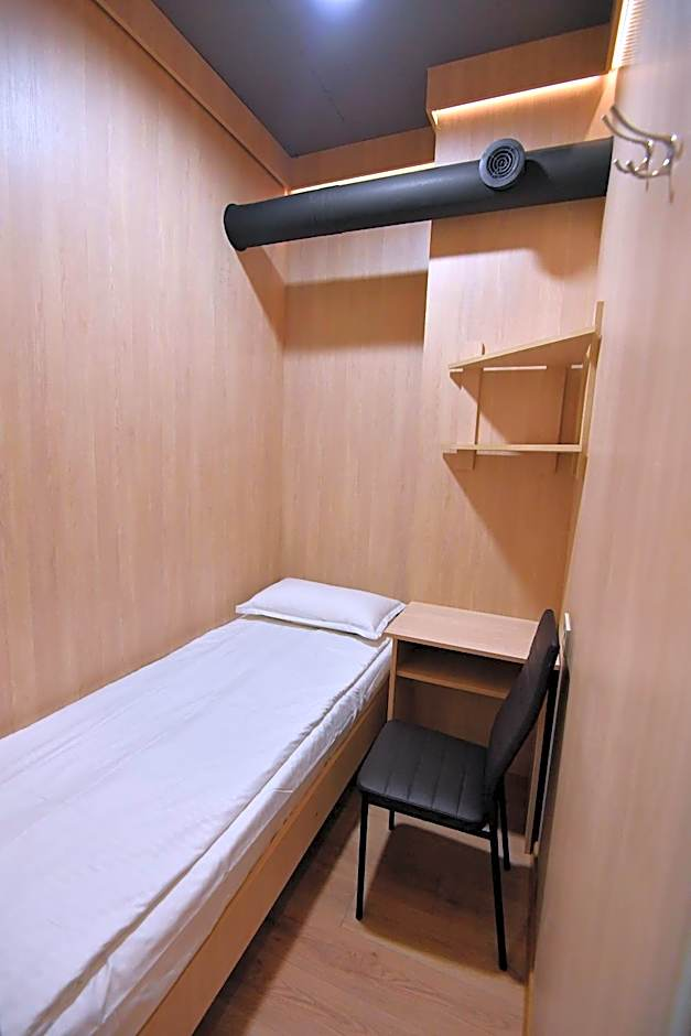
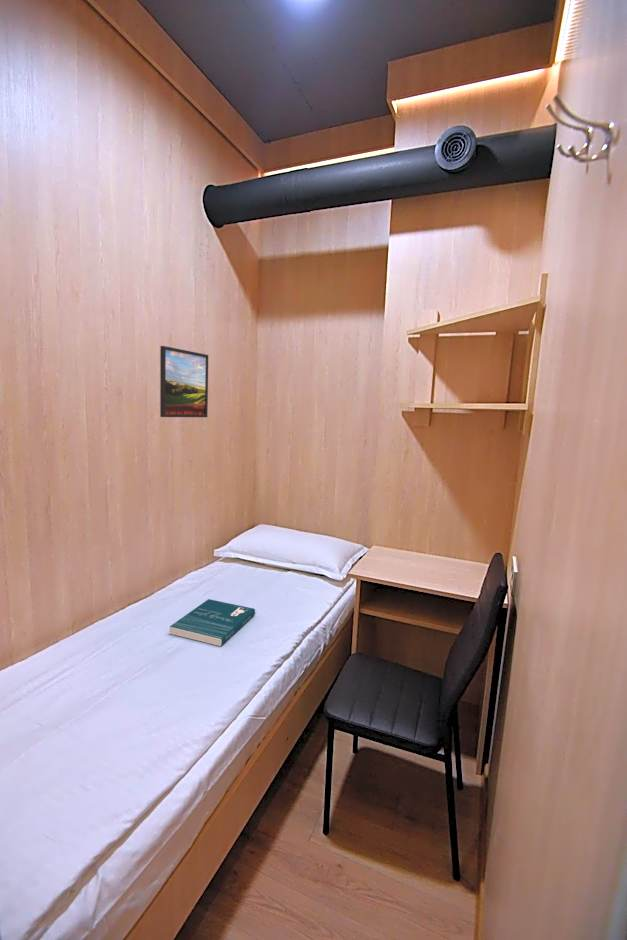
+ book (214, 620)
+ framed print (185, 384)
